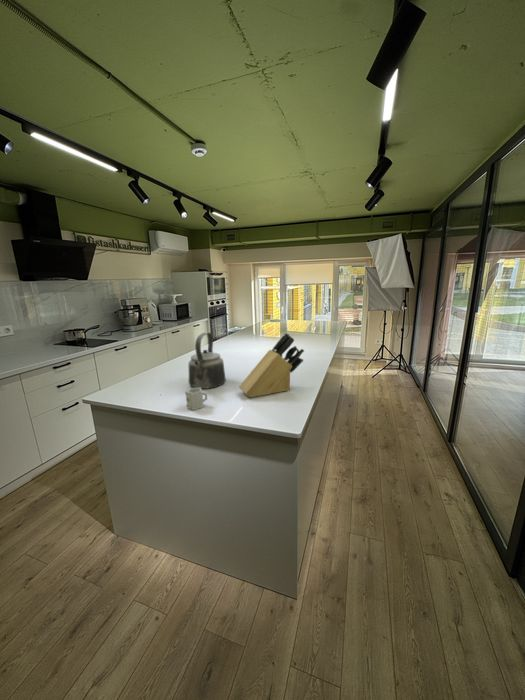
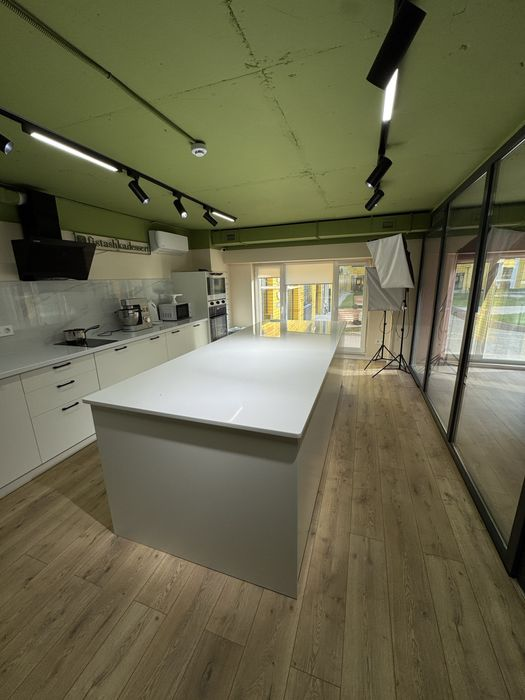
- knife block (272, 363)
- kettle (204, 359)
- cup (196, 398)
